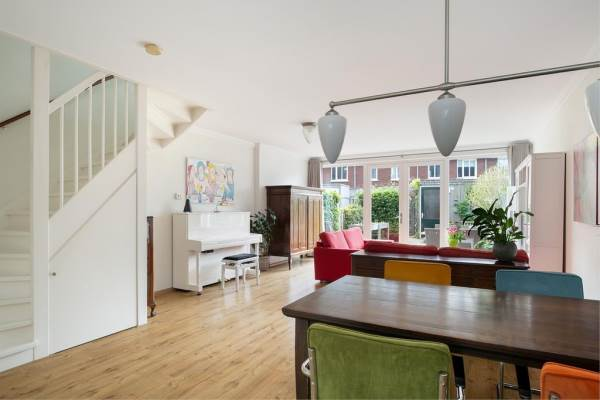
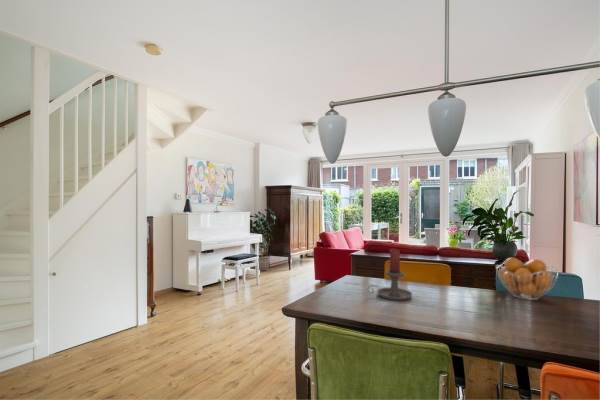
+ fruit basket (525, 277)
+ candle holder (389, 272)
